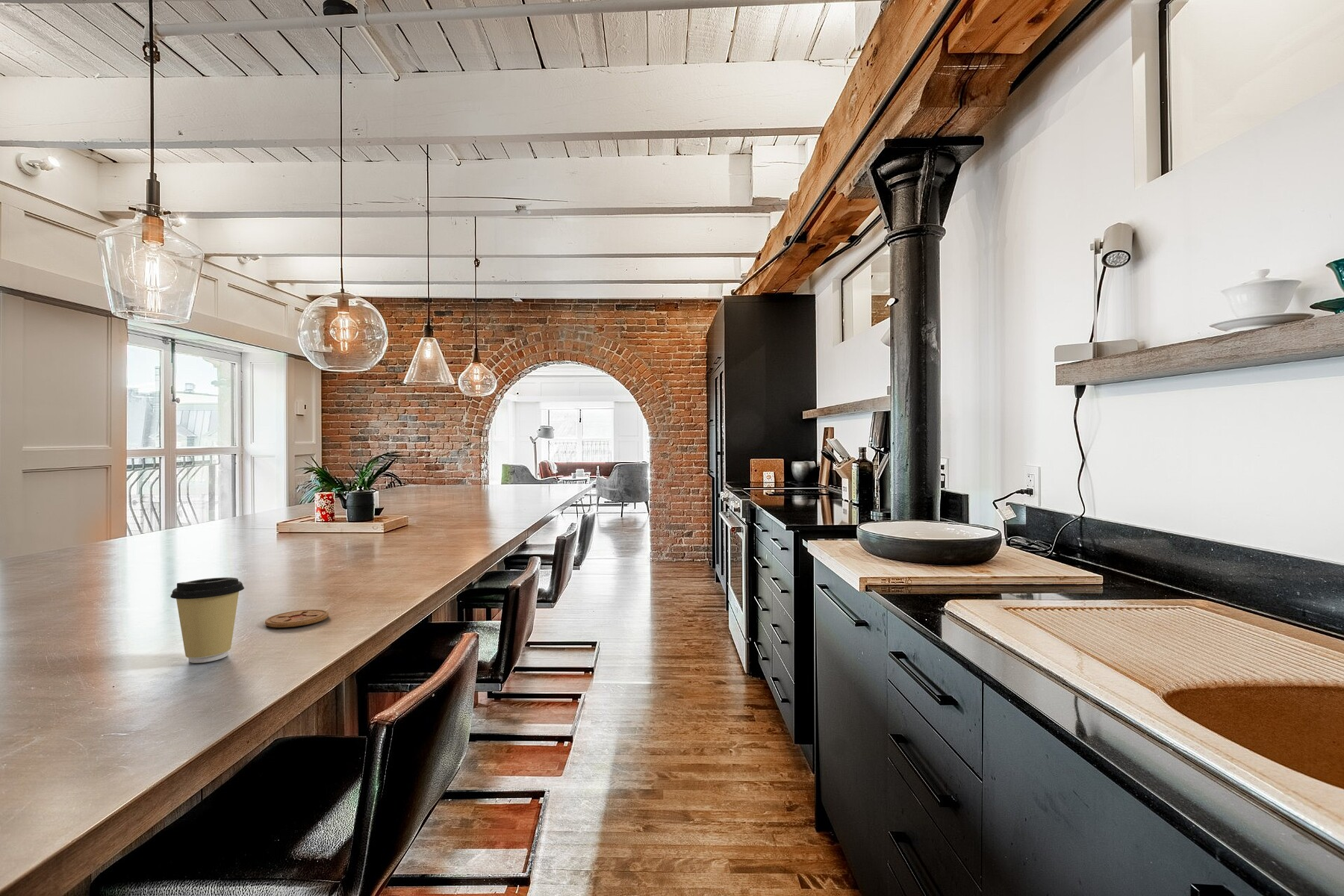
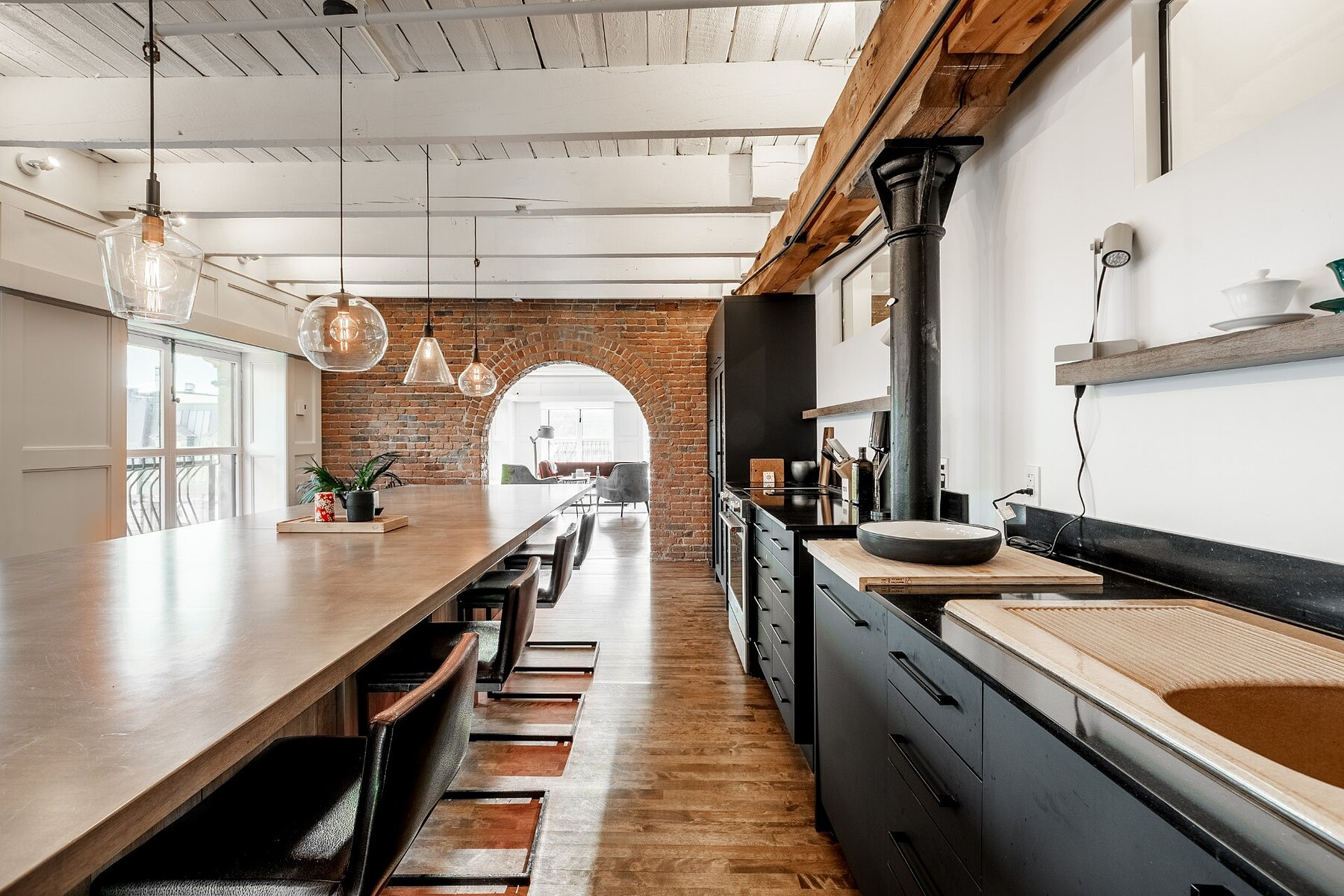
- coaster (297, 617)
- coffee cup (208, 617)
